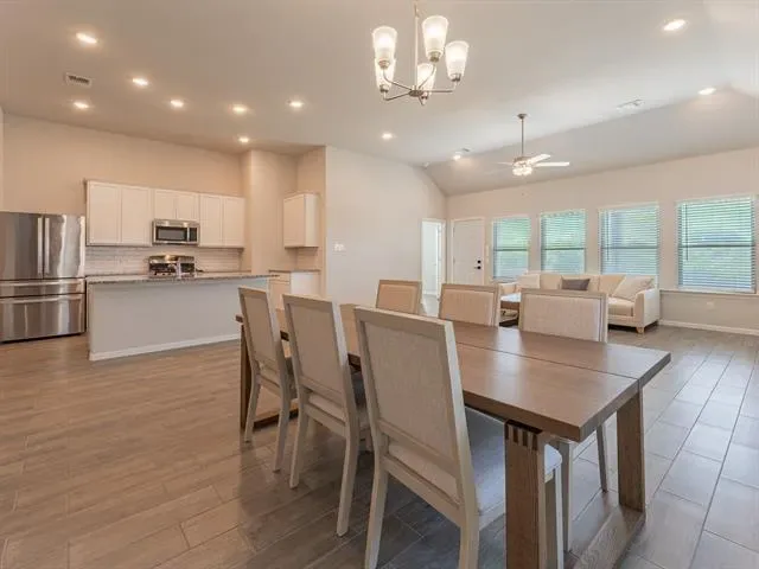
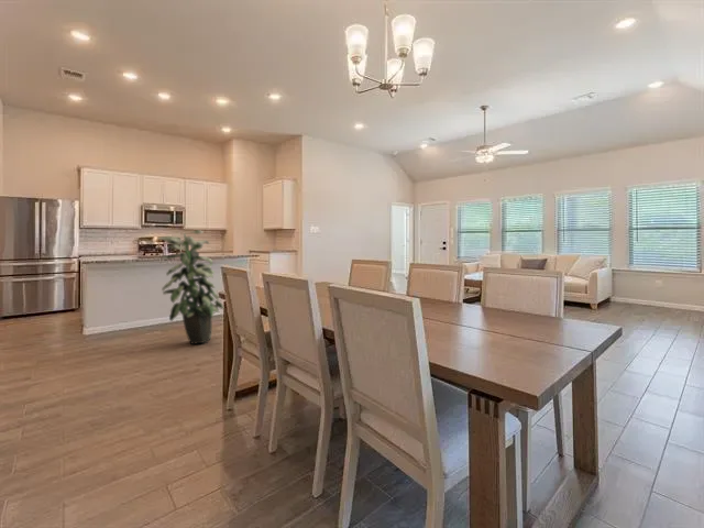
+ indoor plant (193, 287)
